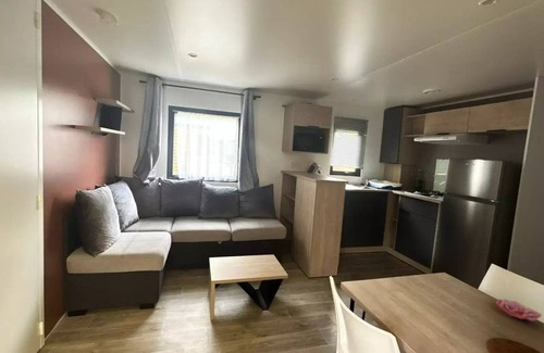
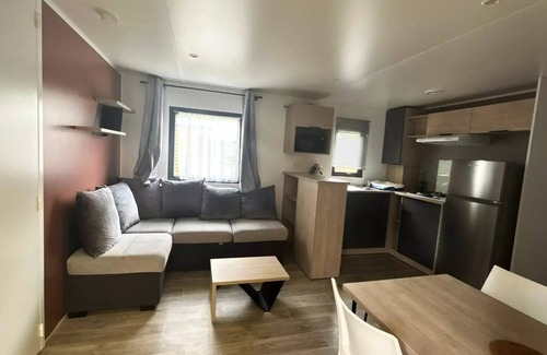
- flower (517, 311)
